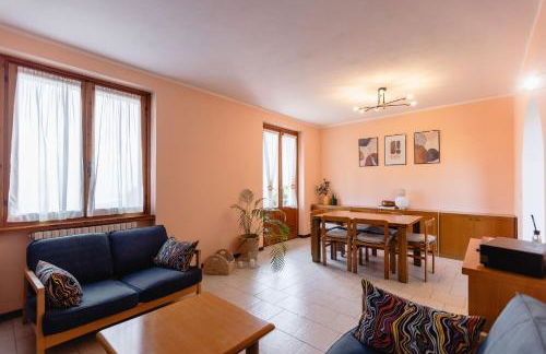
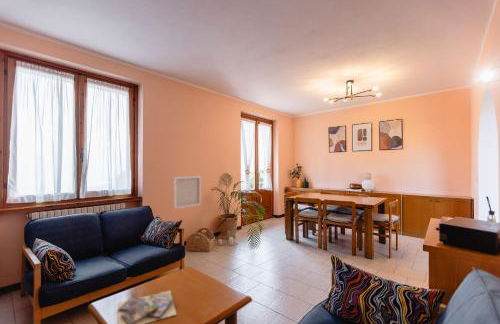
+ wall art (187, 191)
+ video game cases (147, 304)
